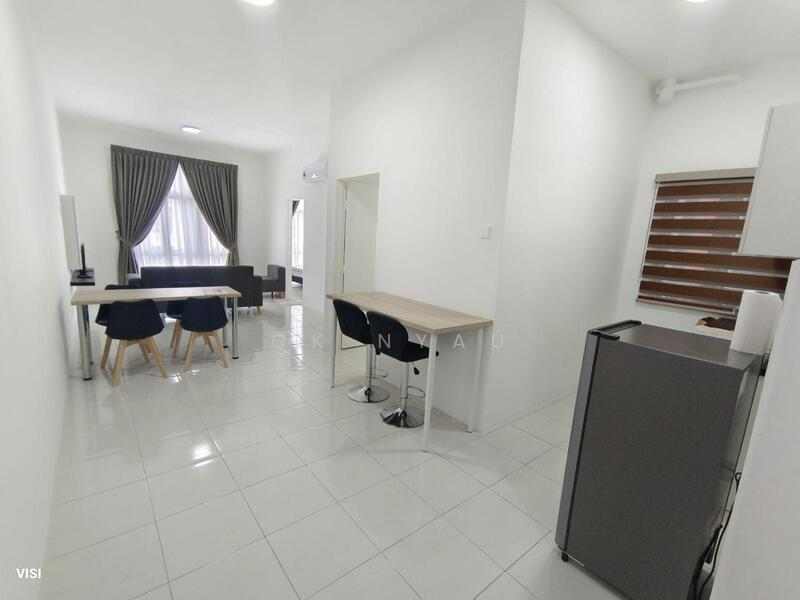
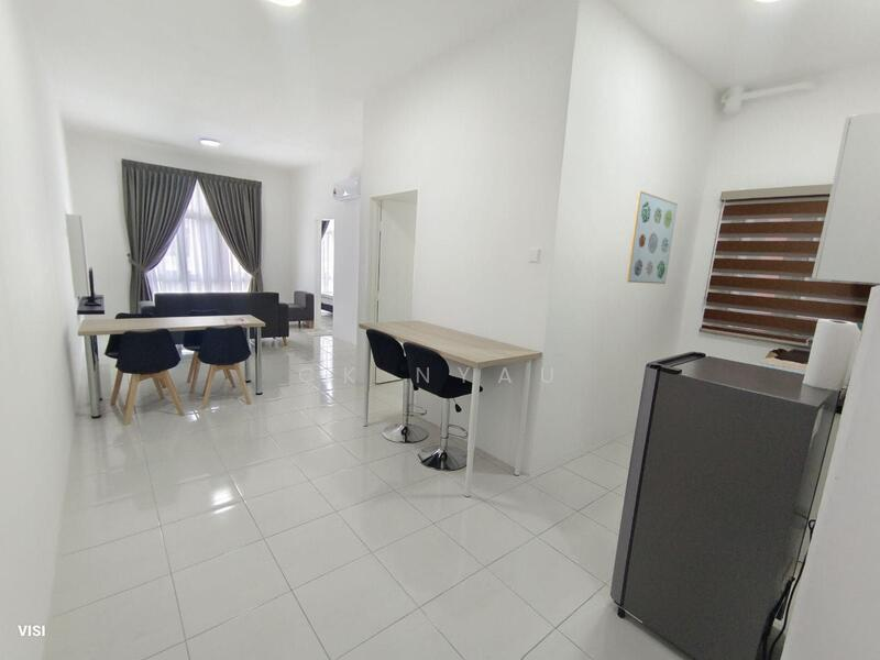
+ wall art (652, 241)
